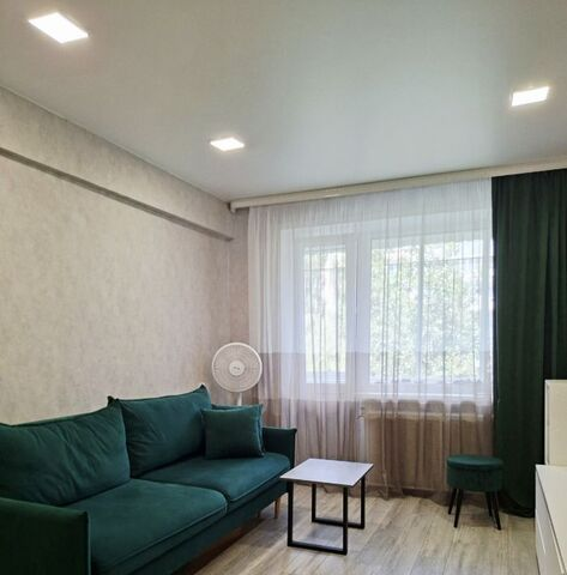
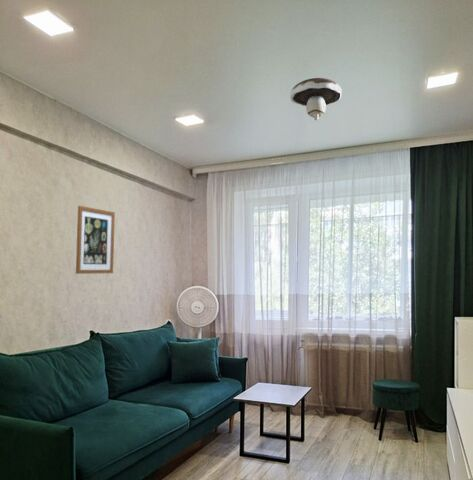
+ wall art (96, 241)
+ mushroom (315, 100)
